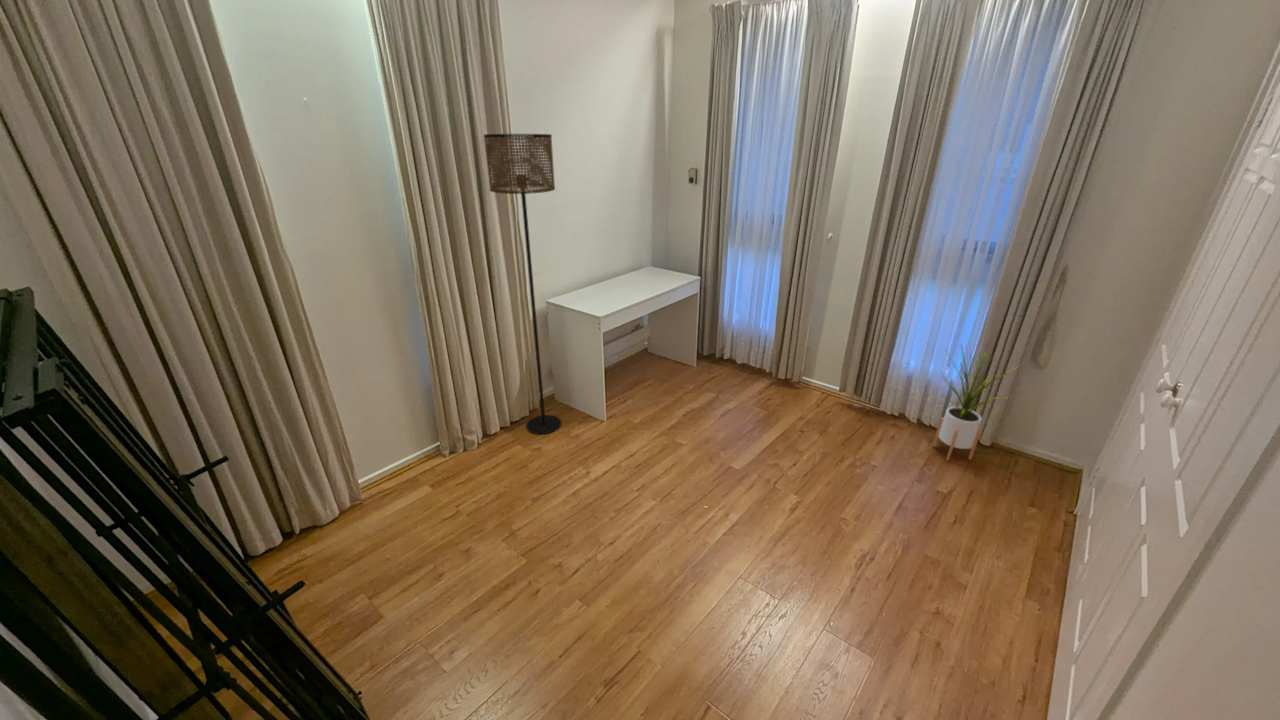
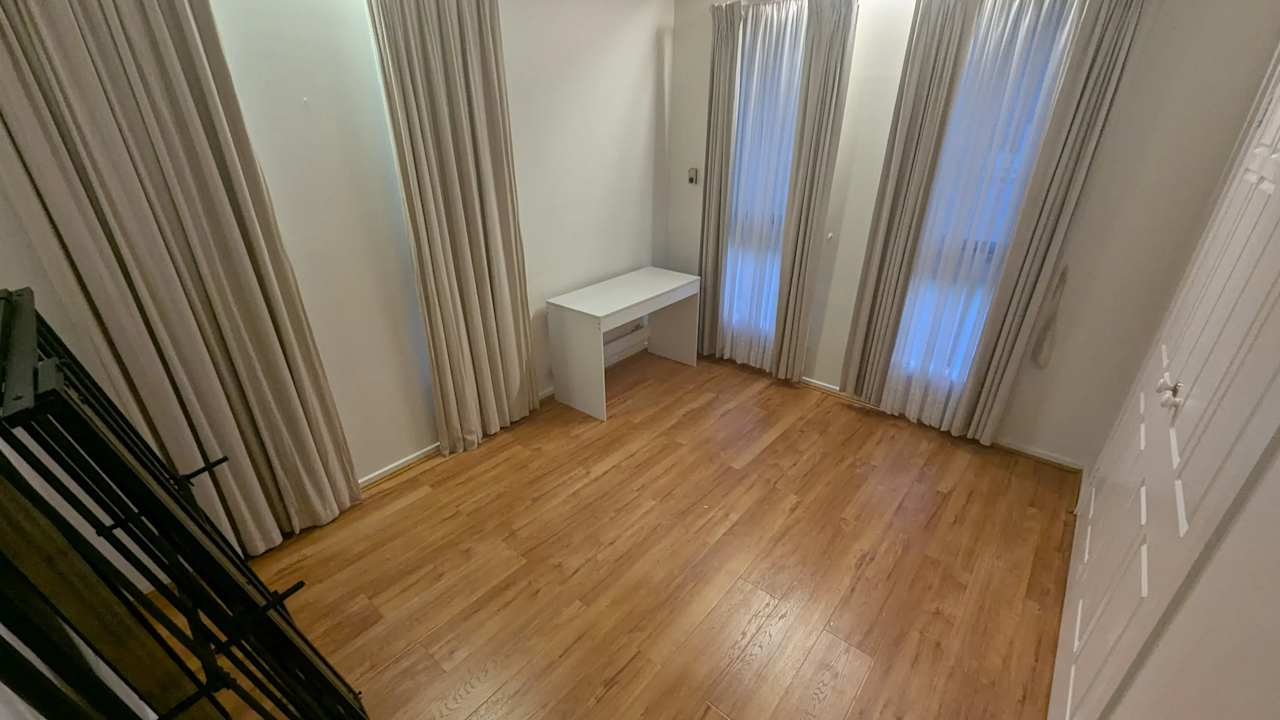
- house plant (969, 401)
- floor lamp (532, 298)
